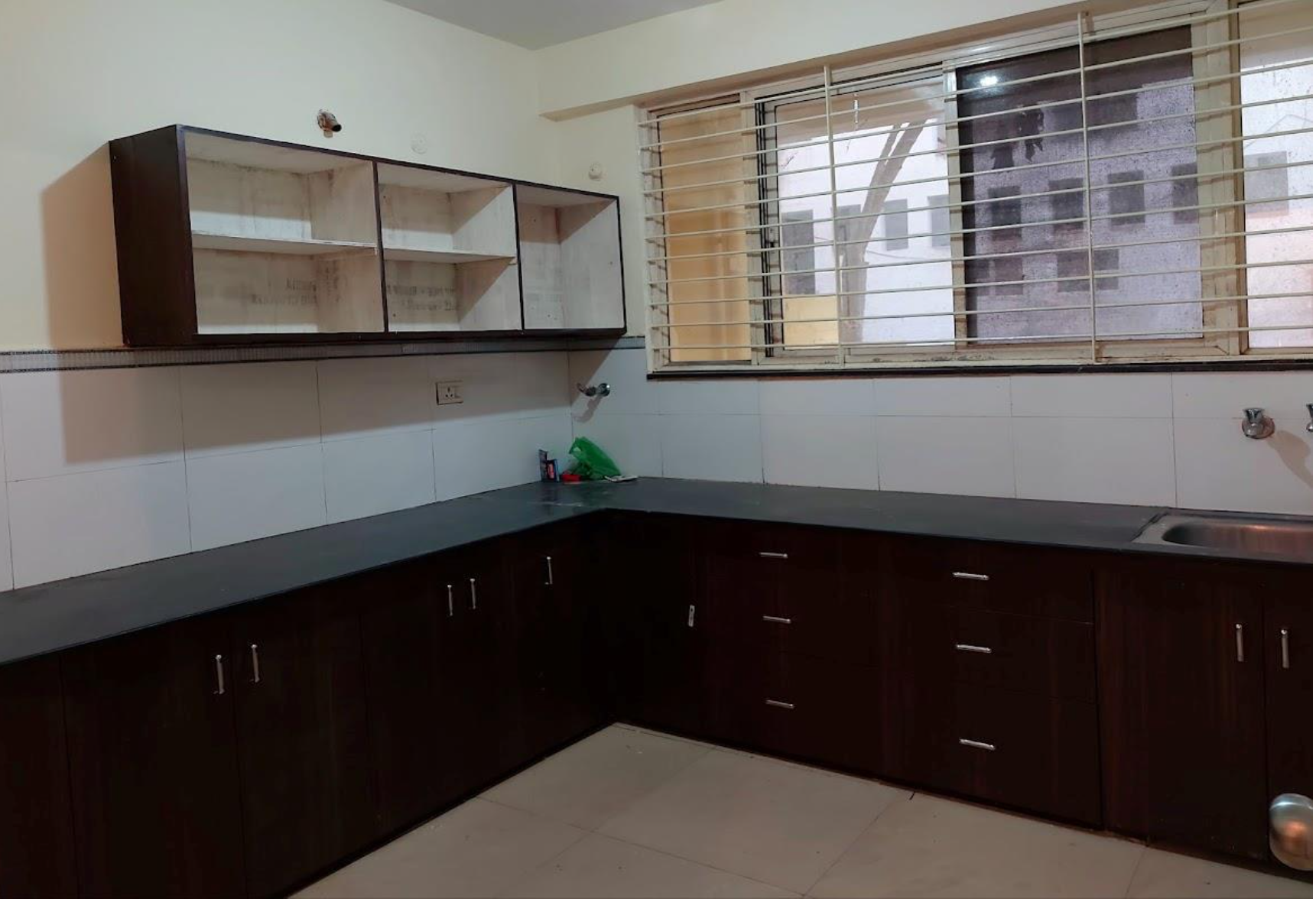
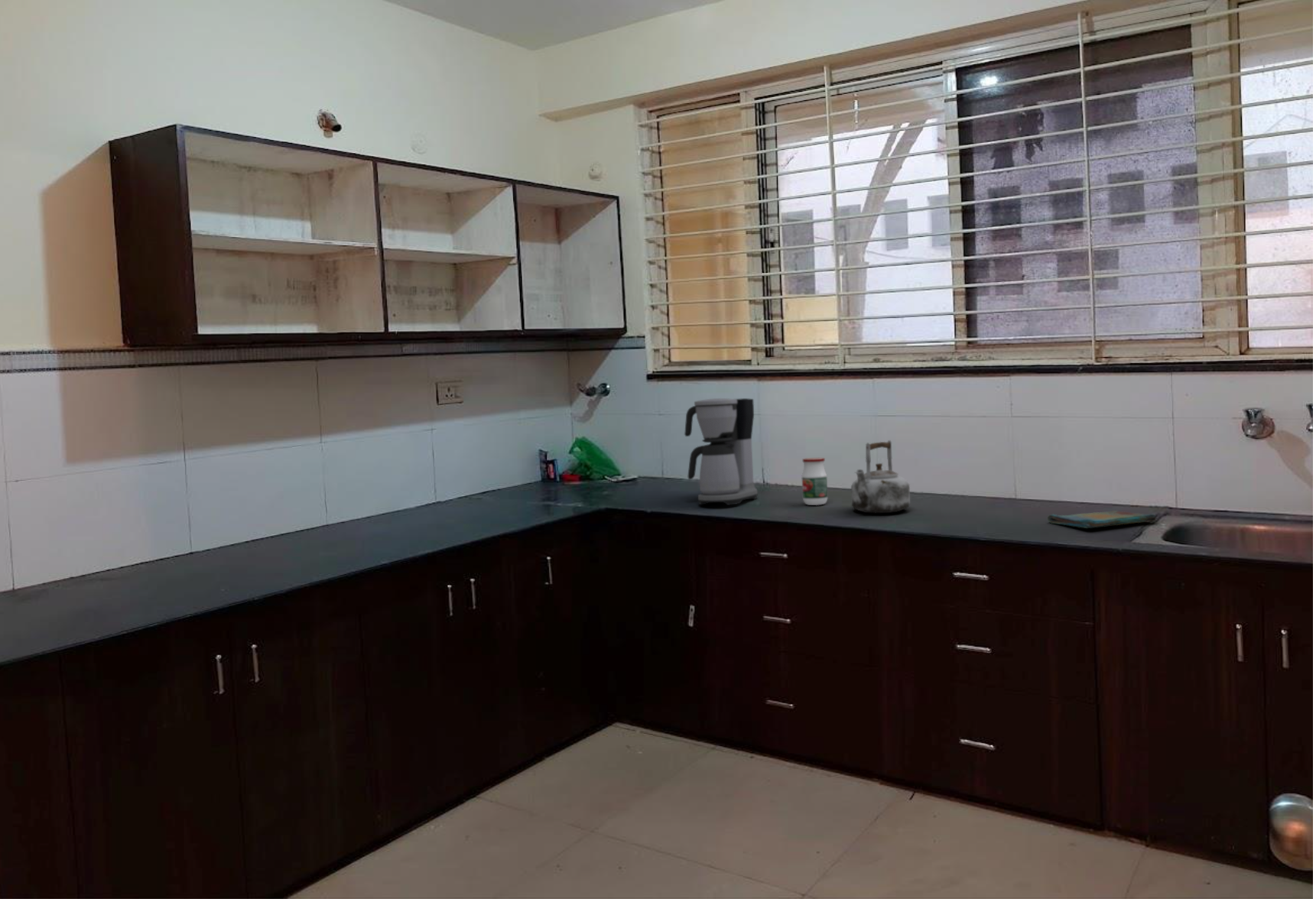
+ dish towel (1100, 518)
+ jar (814, 481)
+ kettle (876, 477)
+ coffee maker (720, 449)
